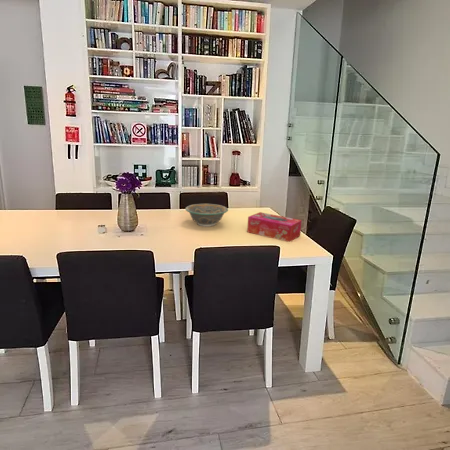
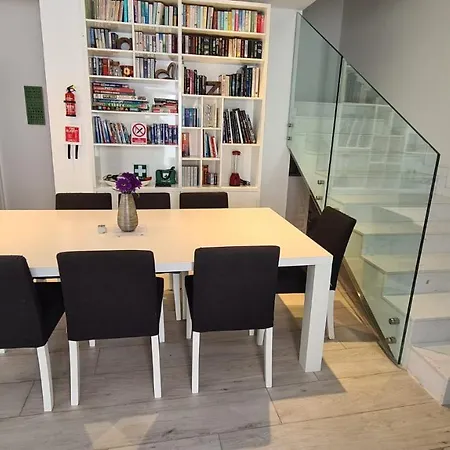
- tissue box (274, 226)
- bowl (206, 216)
